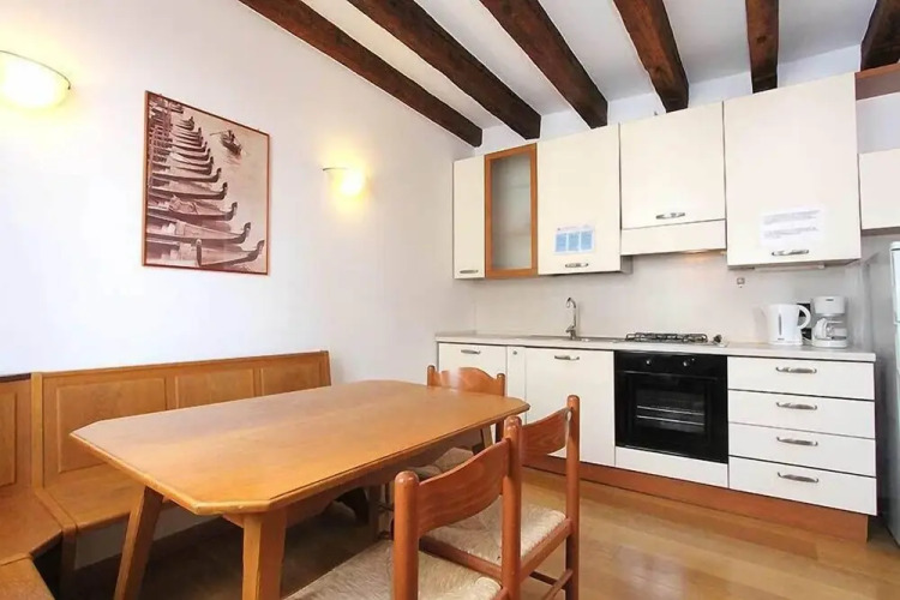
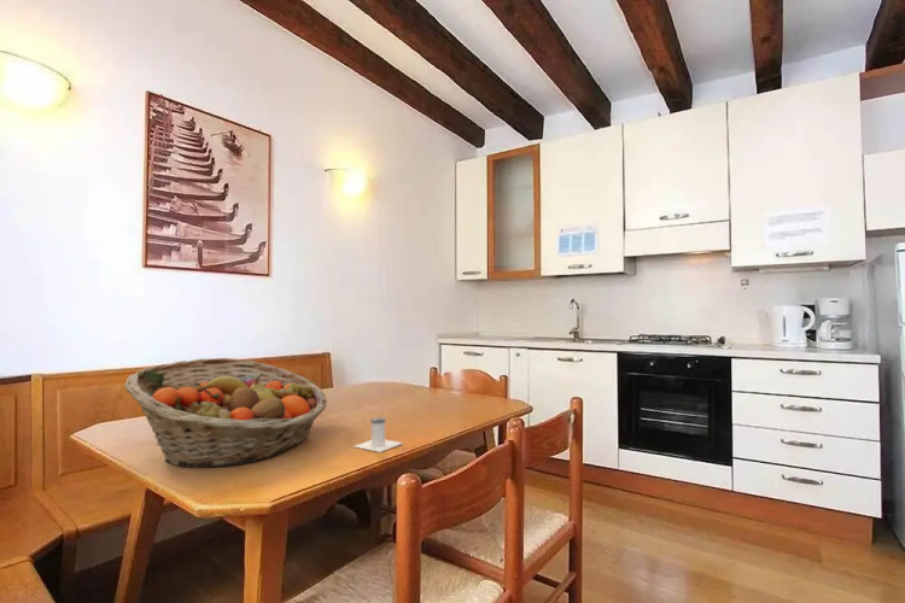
+ fruit basket (237, 403)
+ salt shaker (378, 432)
